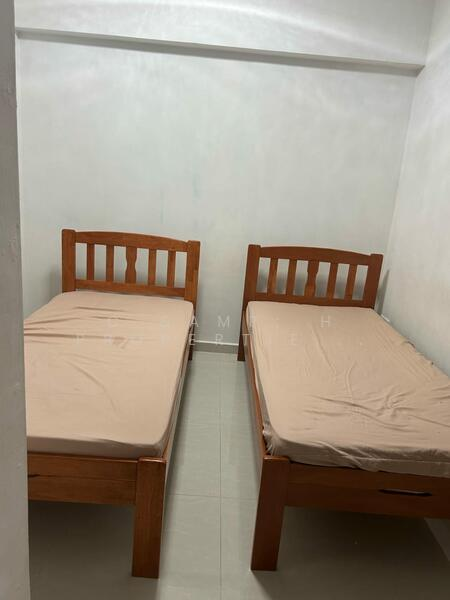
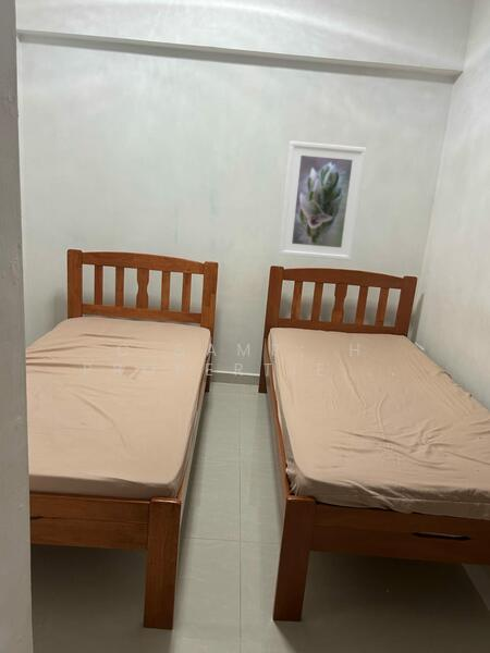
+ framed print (321, 202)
